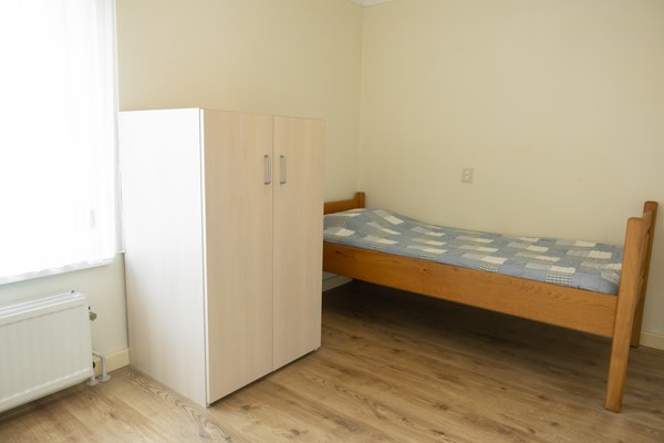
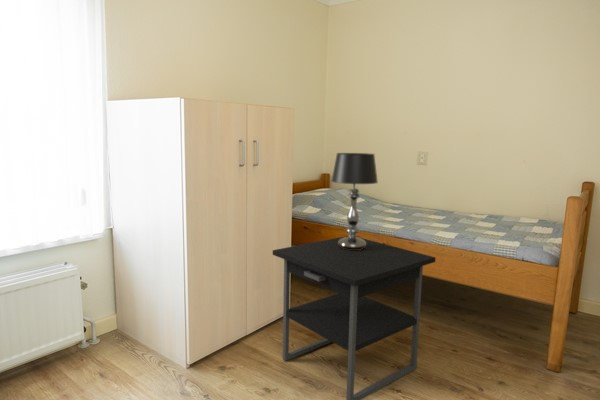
+ nightstand (350, 310)
+ table lamp (353, 200)
